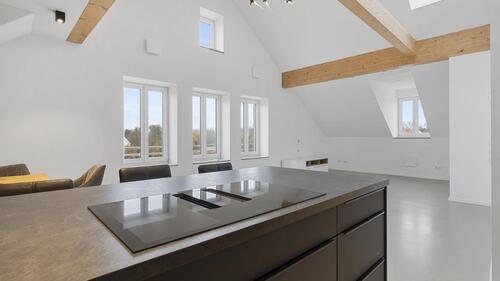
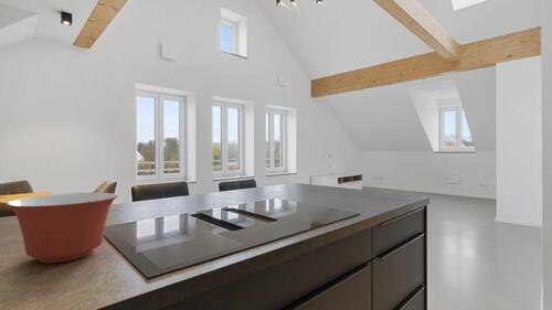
+ mixing bowl (66, 226)
